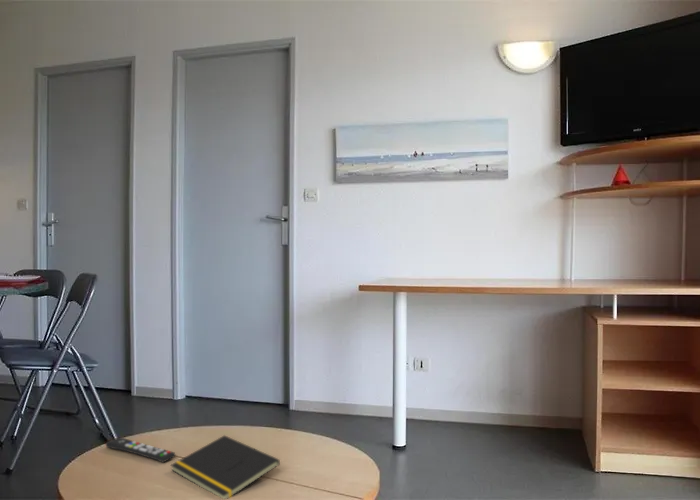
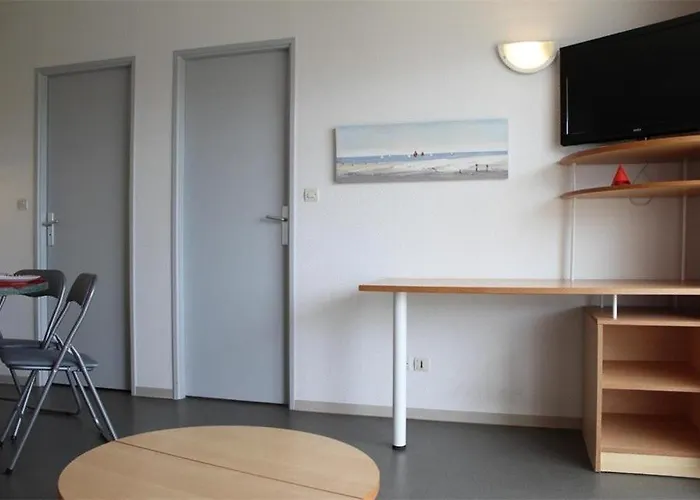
- remote control (139, 449)
- notepad (224, 464)
